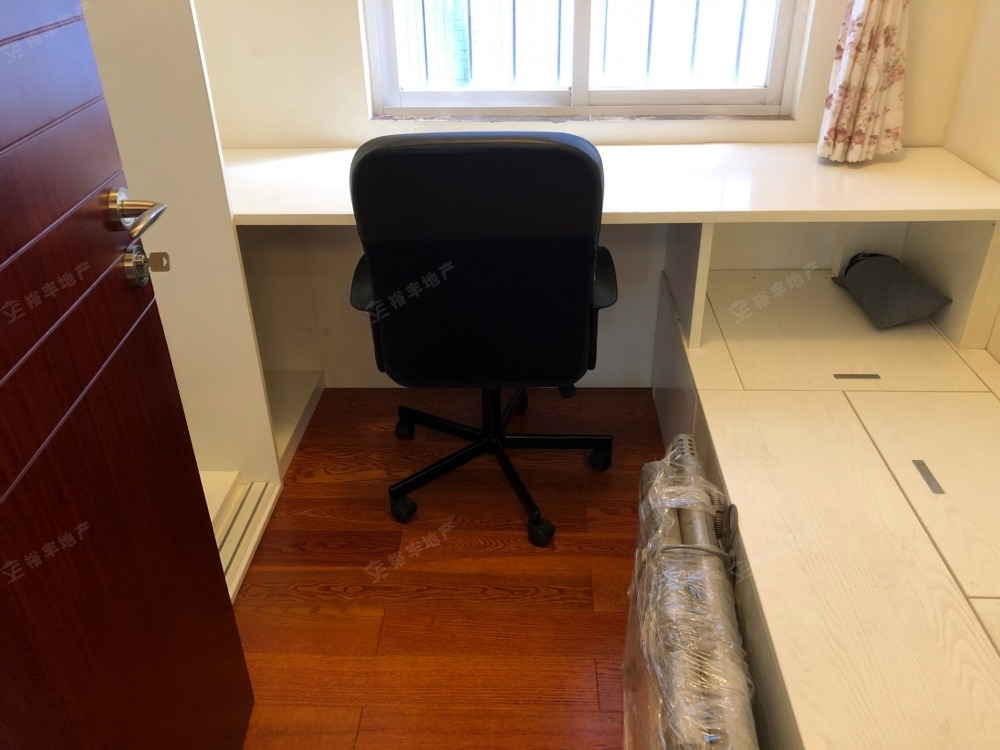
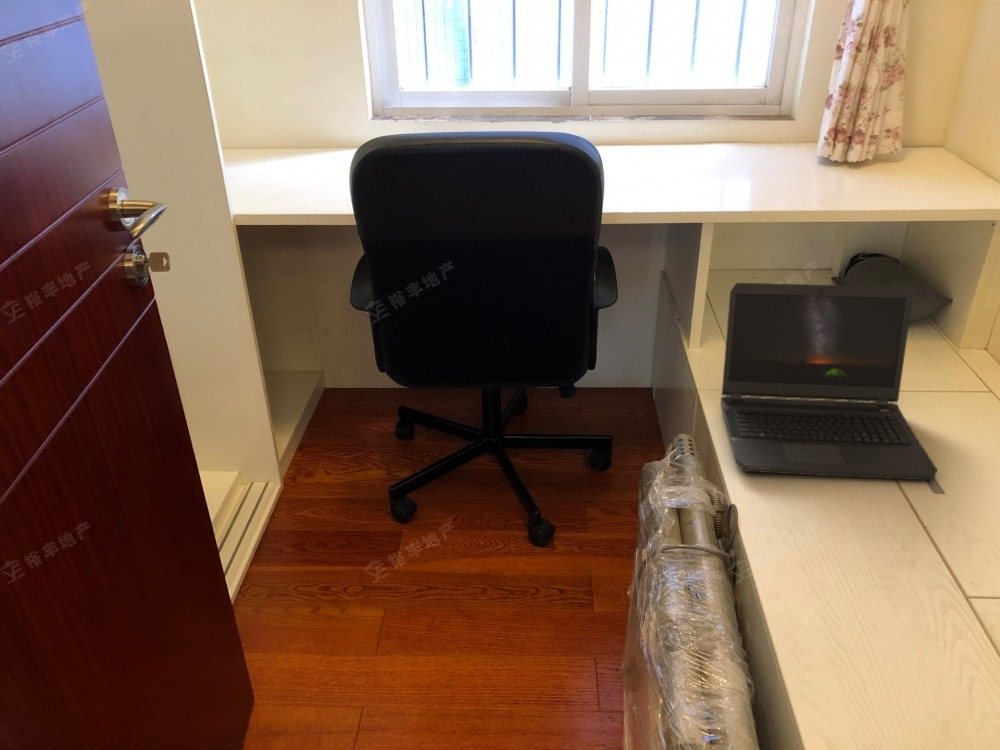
+ laptop computer (828, 378)
